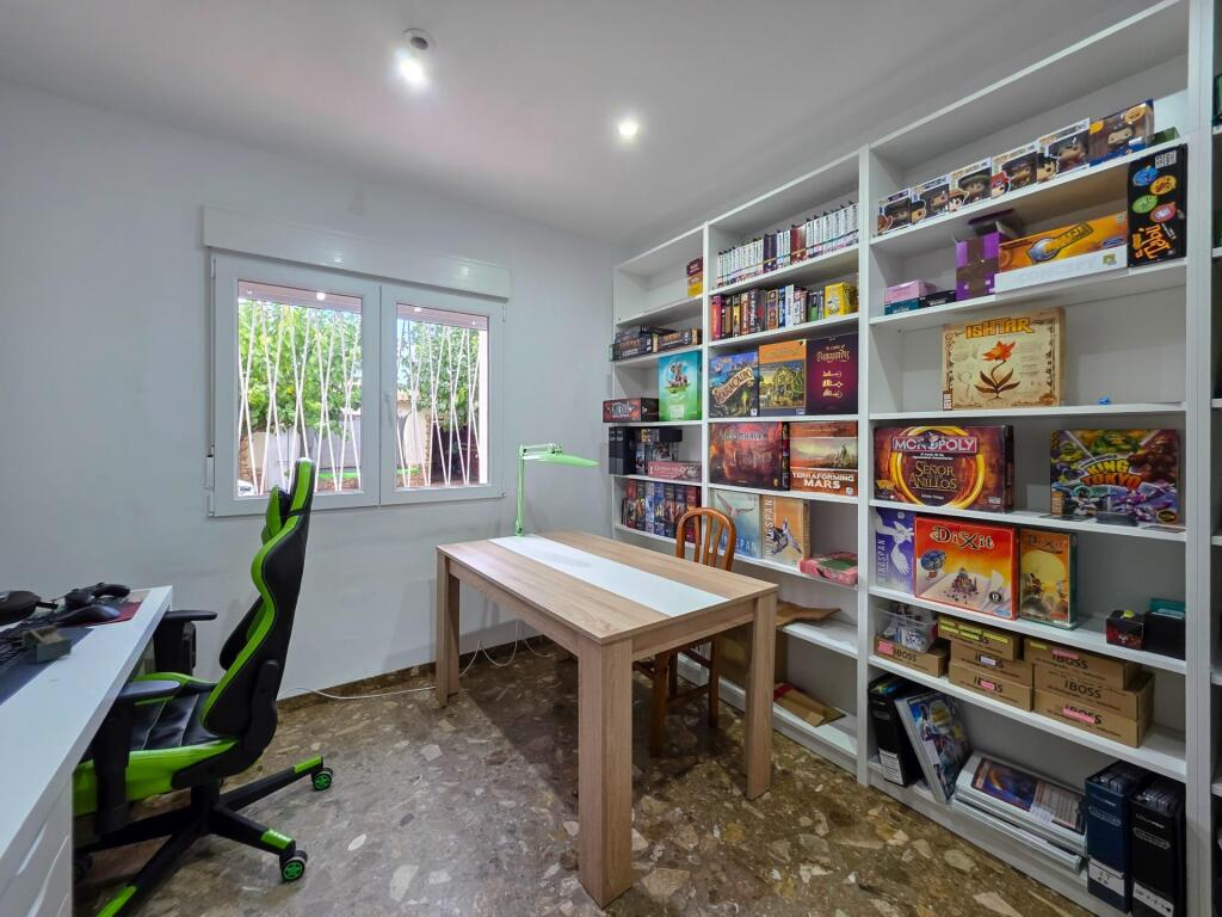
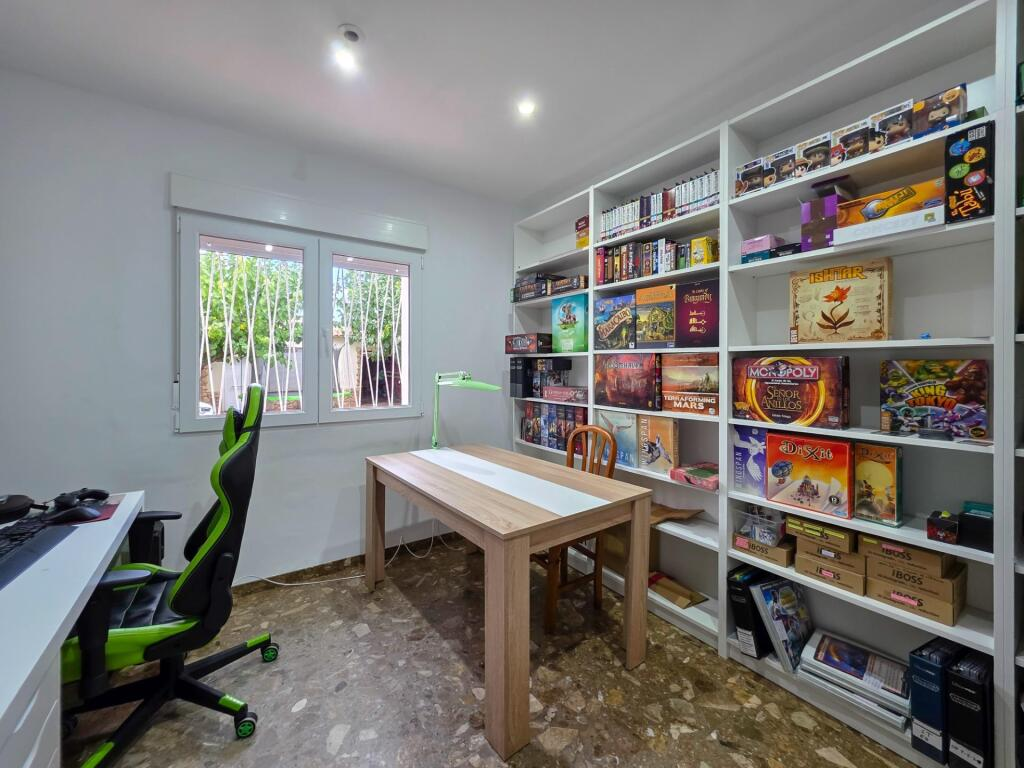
- shelf (47, 641)
